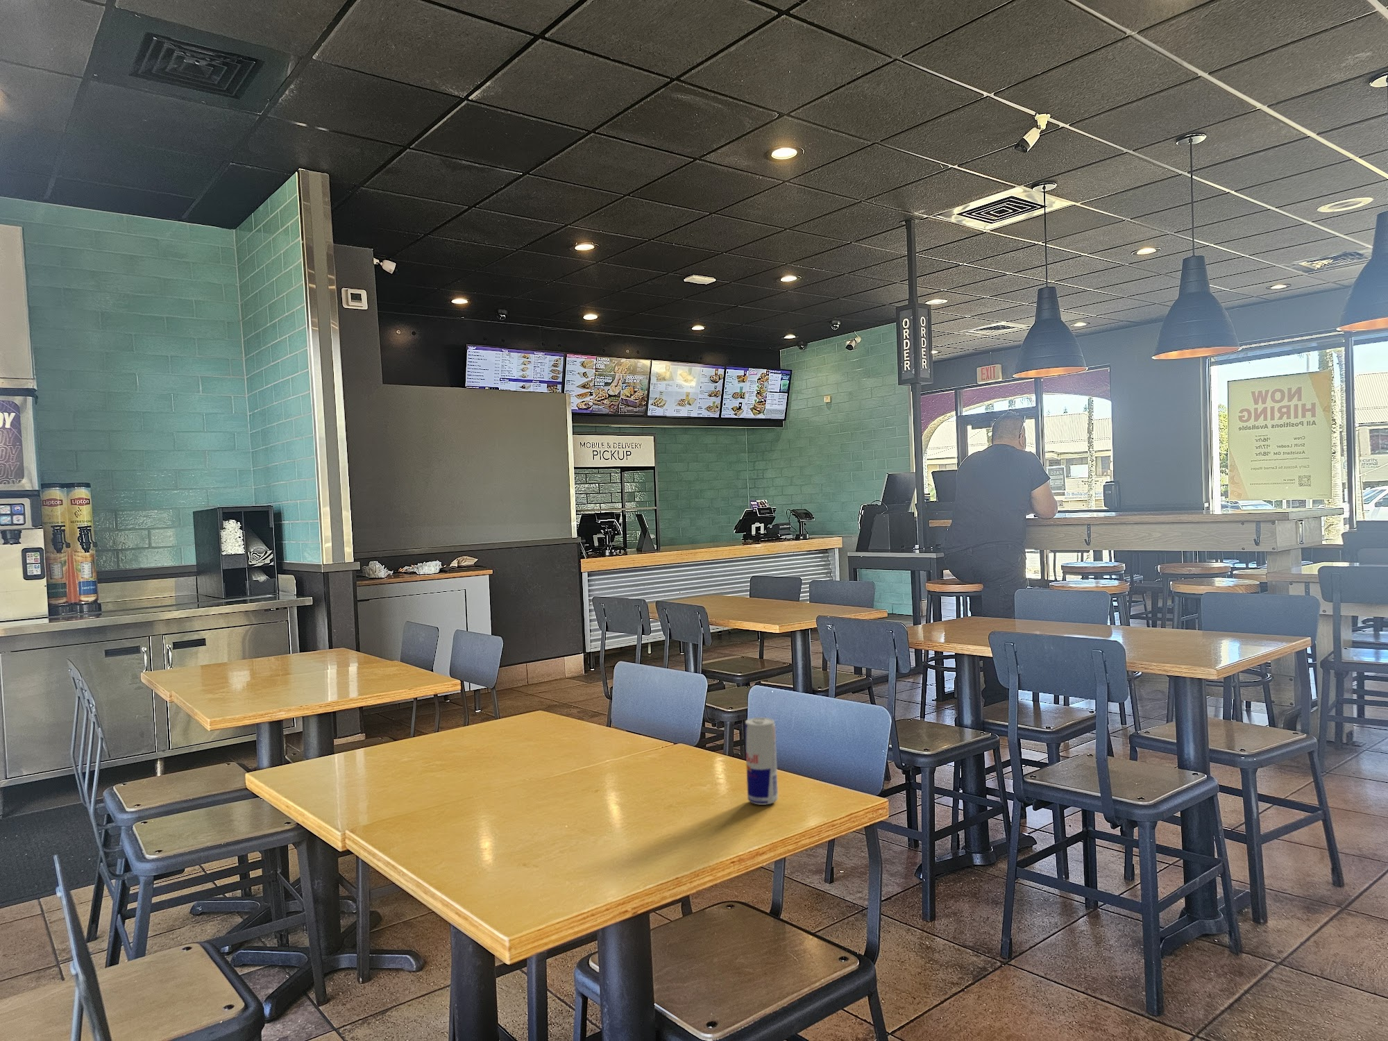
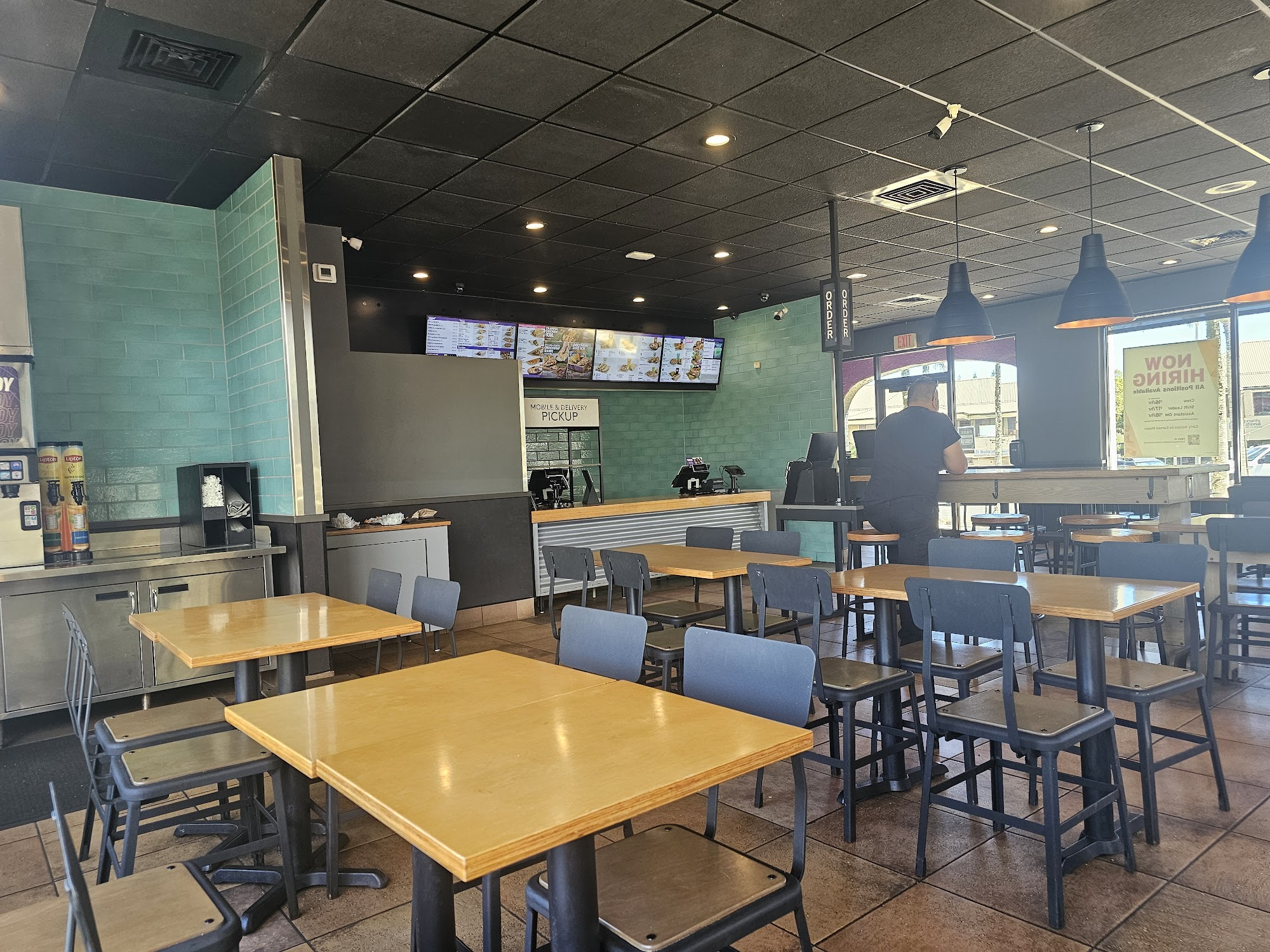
- beverage can (762, 761)
